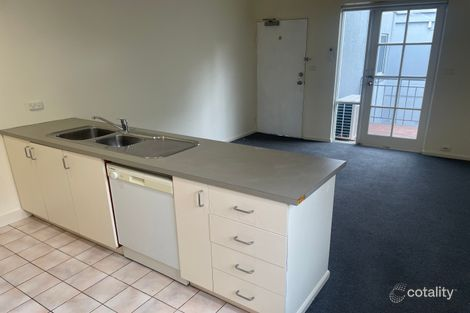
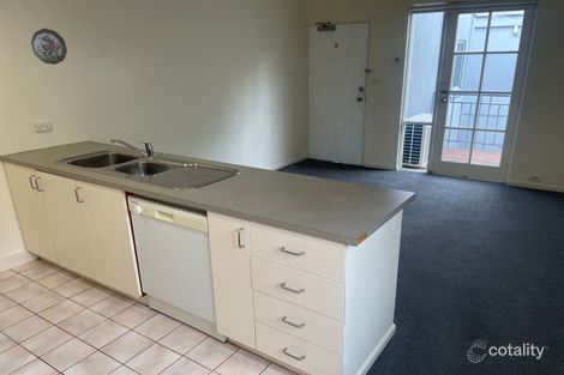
+ decorative plate (48, 47)
